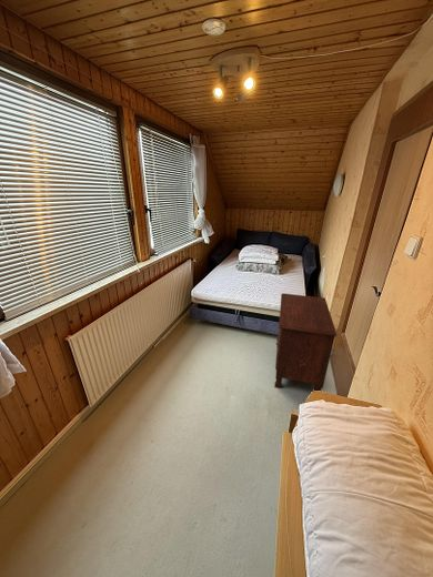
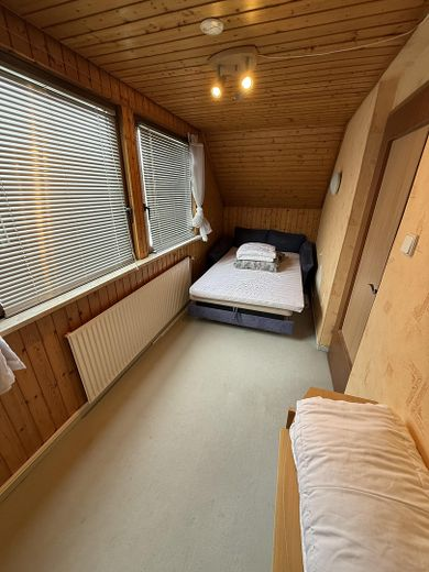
- nightstand (299, 340)
